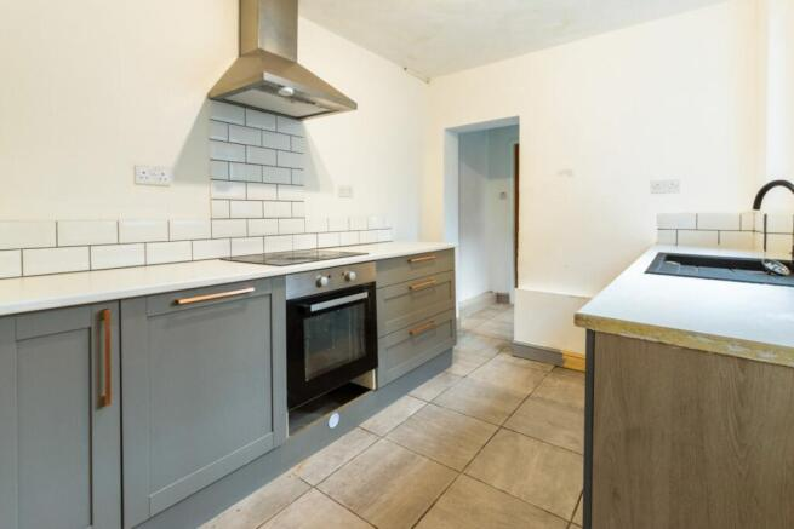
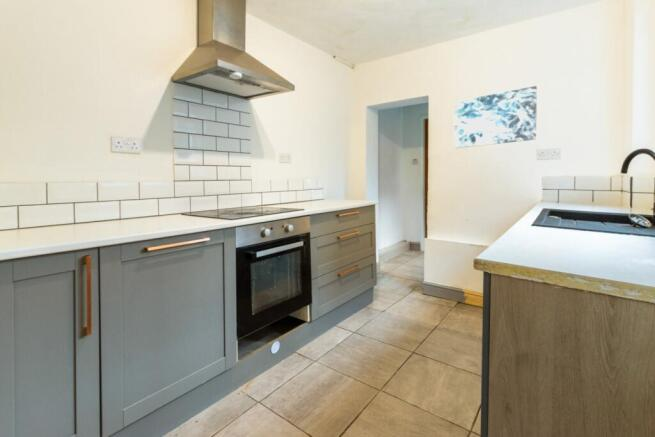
+ wall art (493, 119)
